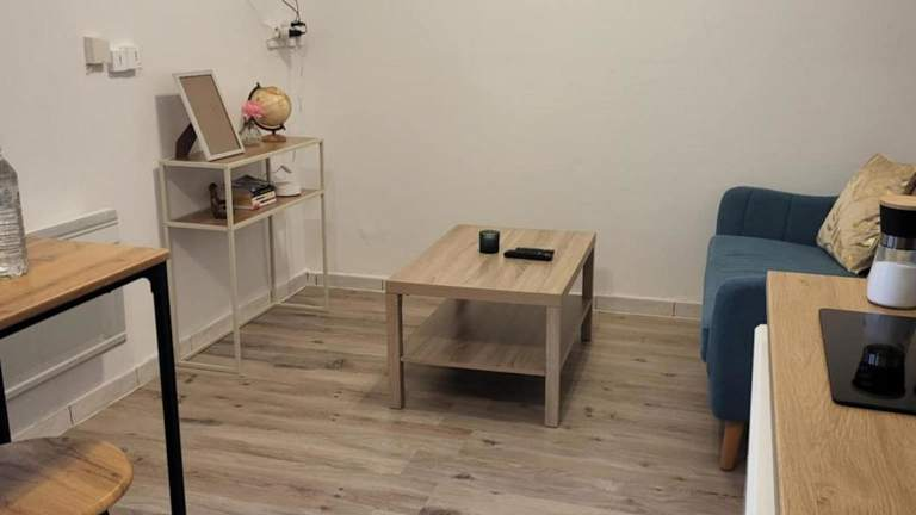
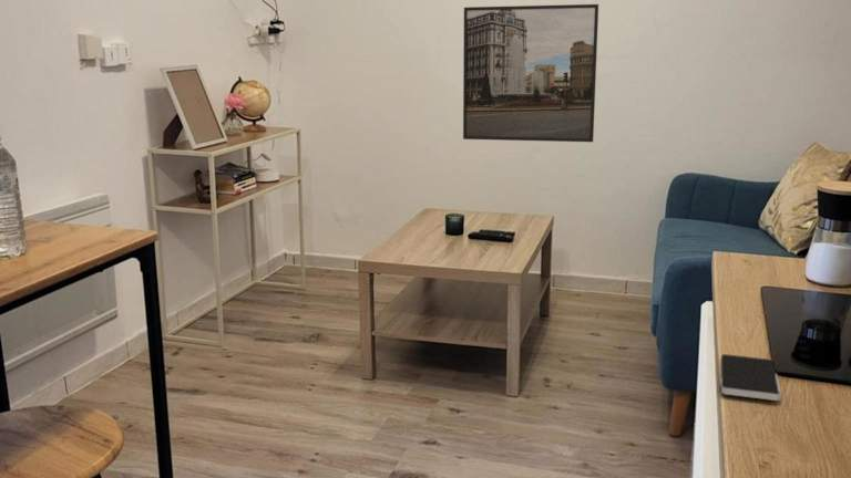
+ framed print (527, 74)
+ smartphone (748, 375)
